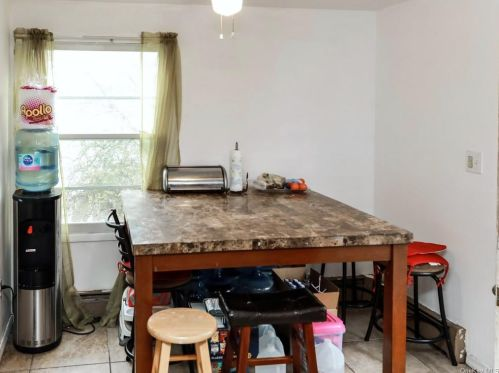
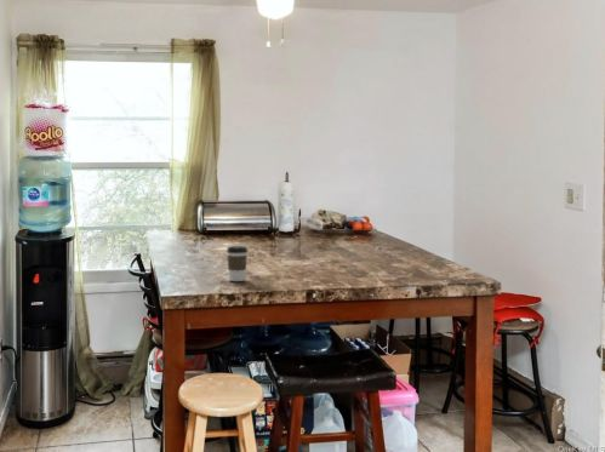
+ coffee cup (236, 263)
